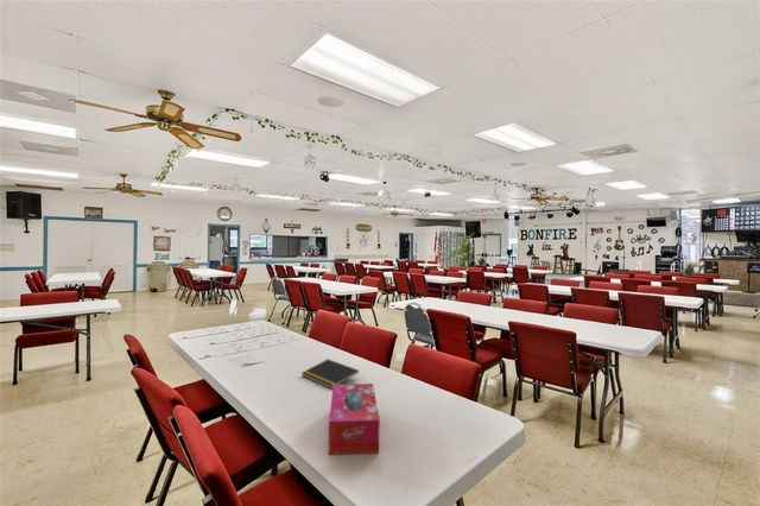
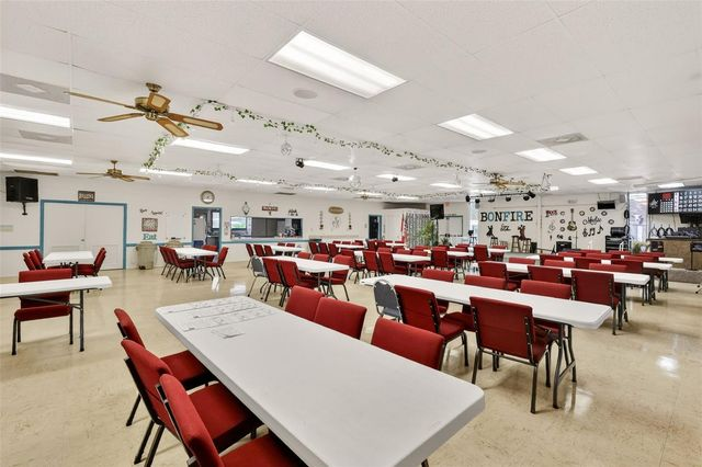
- tissue box (353, 415)
- notepad (329, 372)
